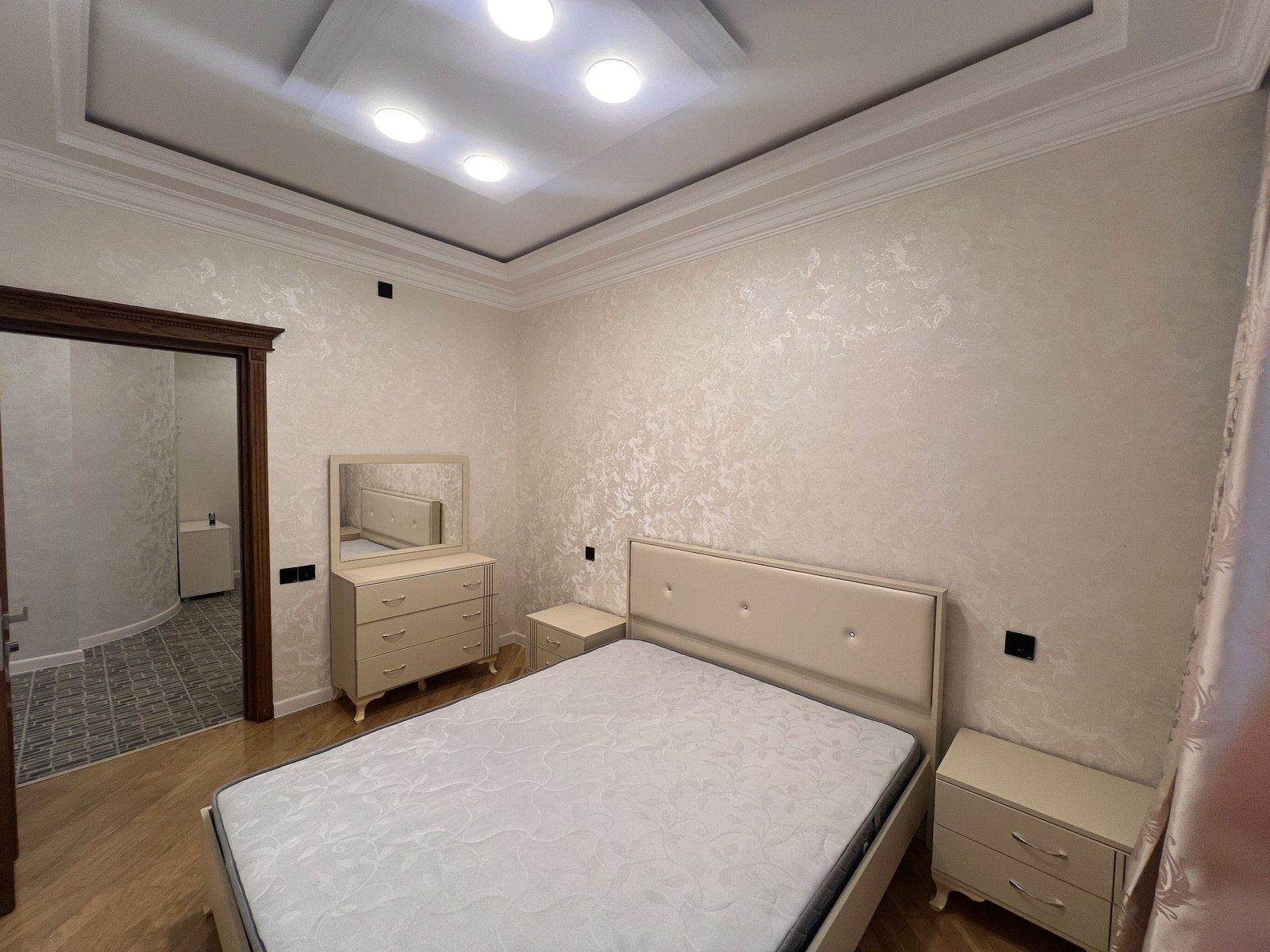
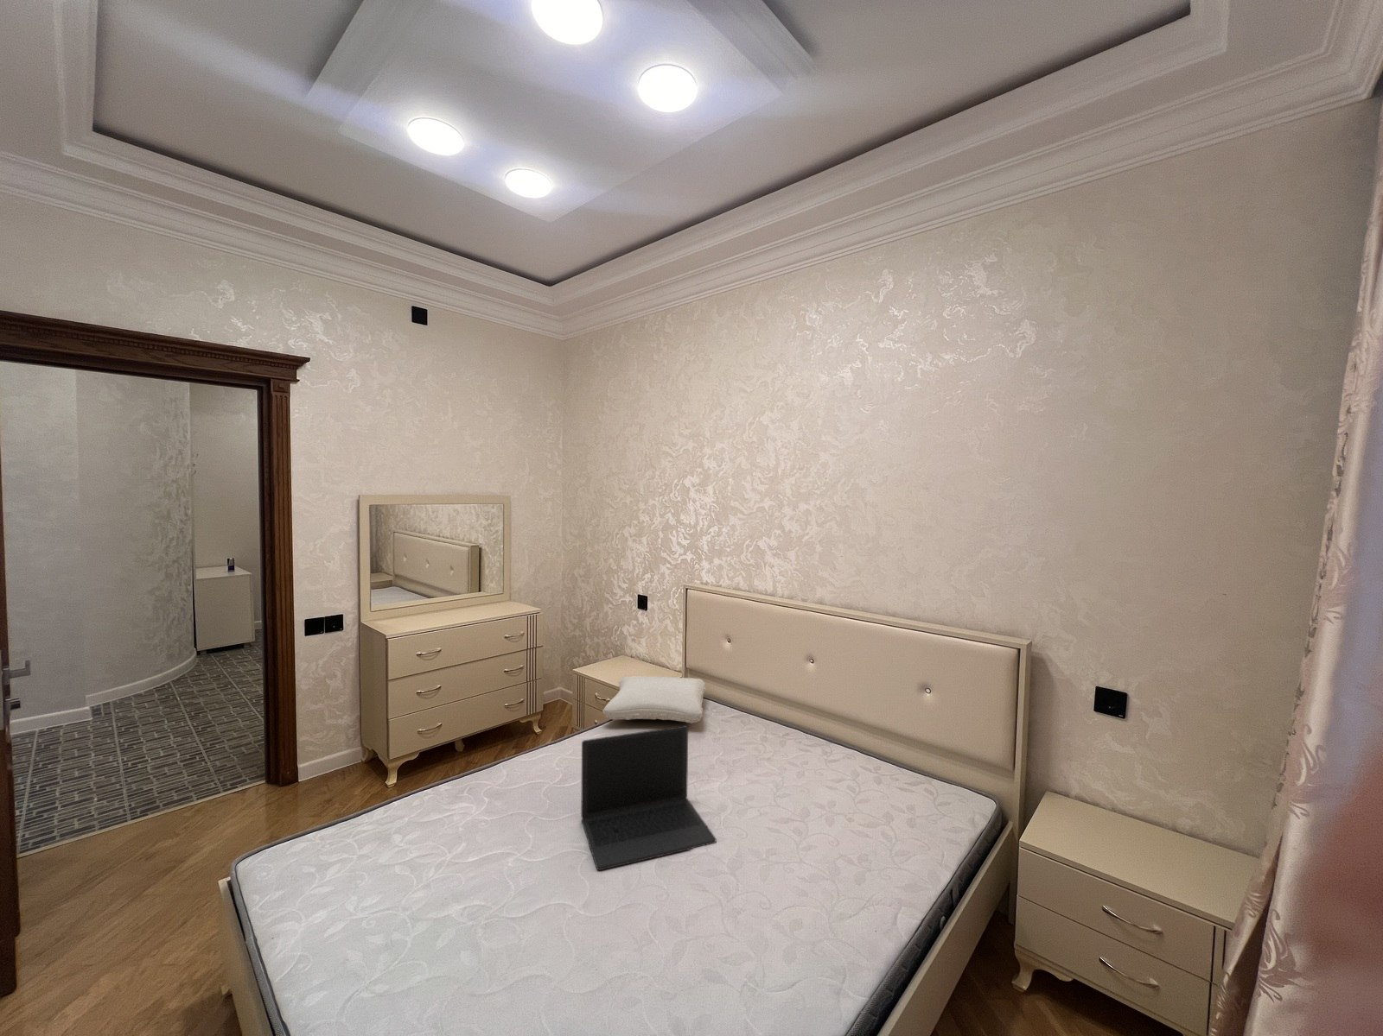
+ pillow (657, 698)
+ laptop (647, 790)
